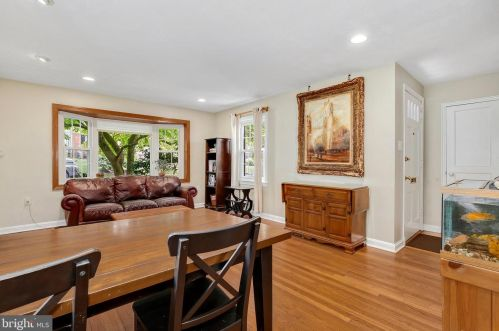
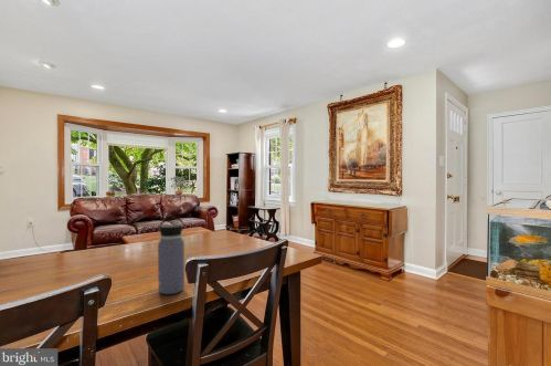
+ water bottle (171, 253)
